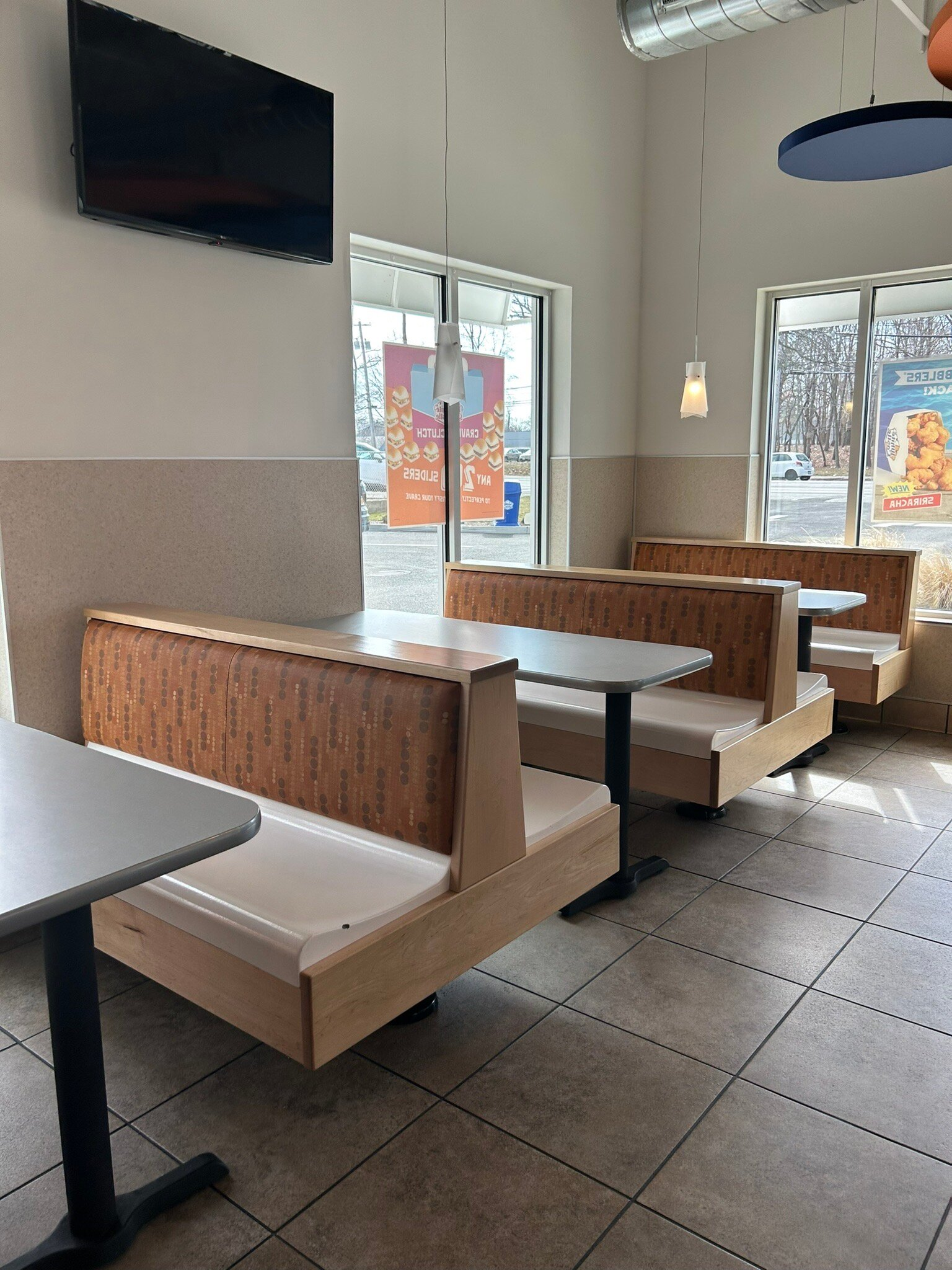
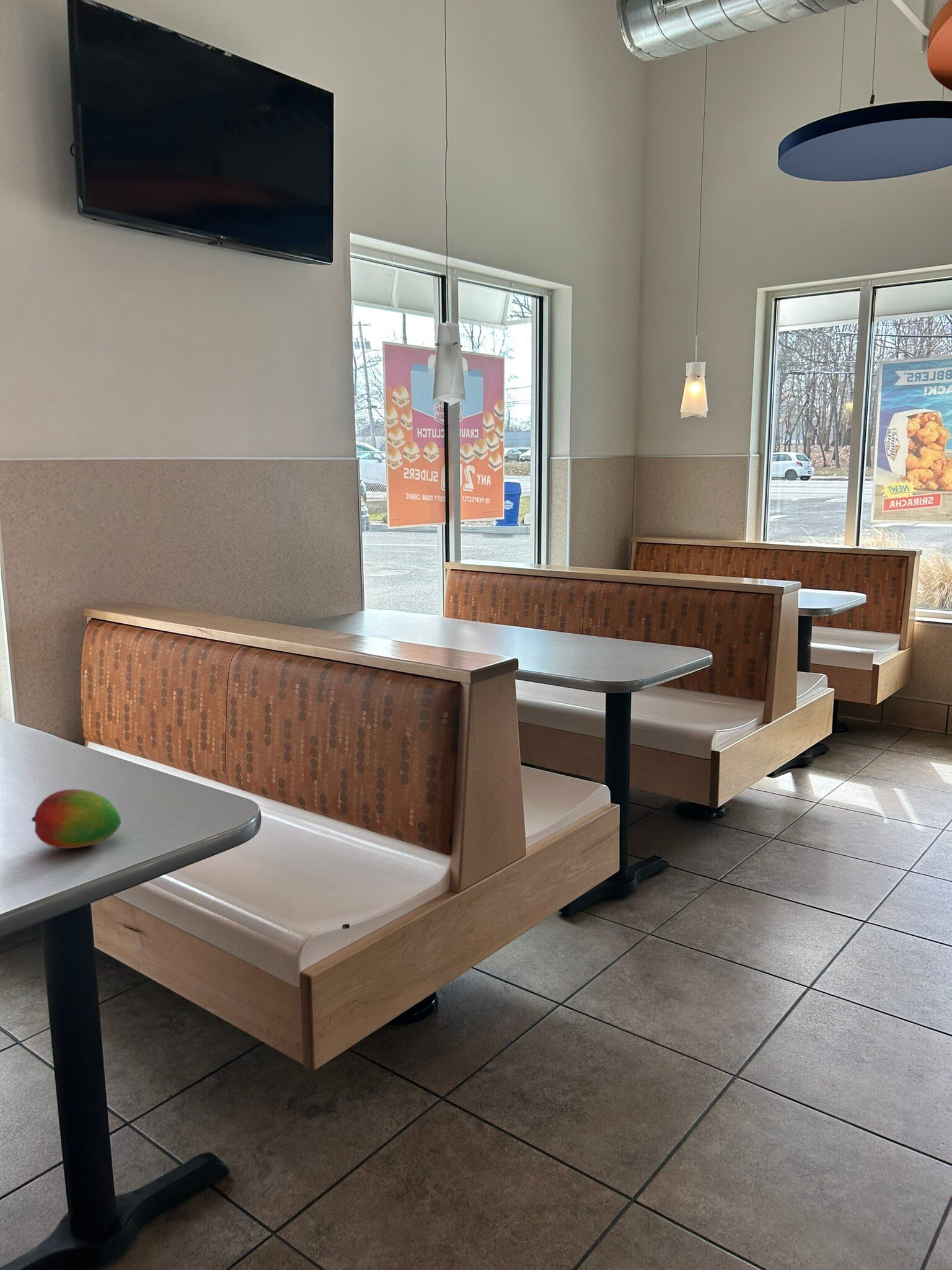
+ fruit (77, 817)
